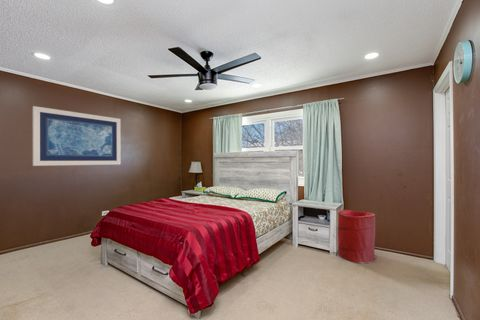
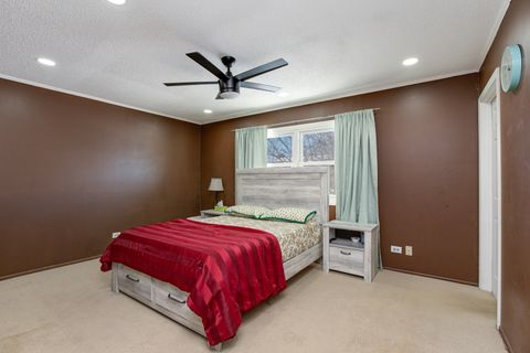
- laundry hamper (356, 233)
- wall art (82, 139)
